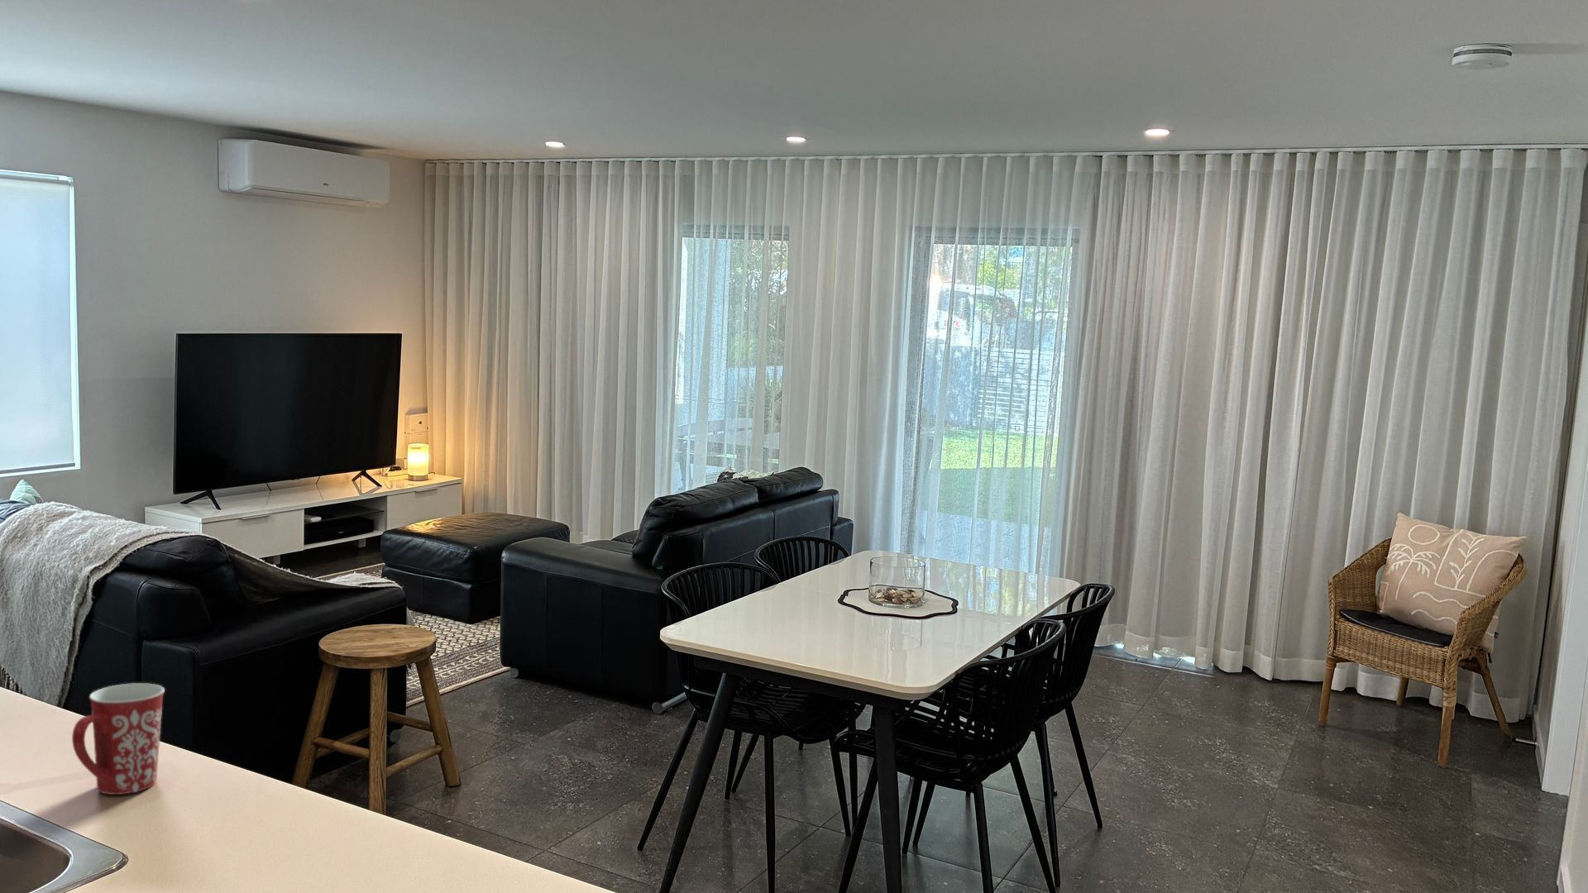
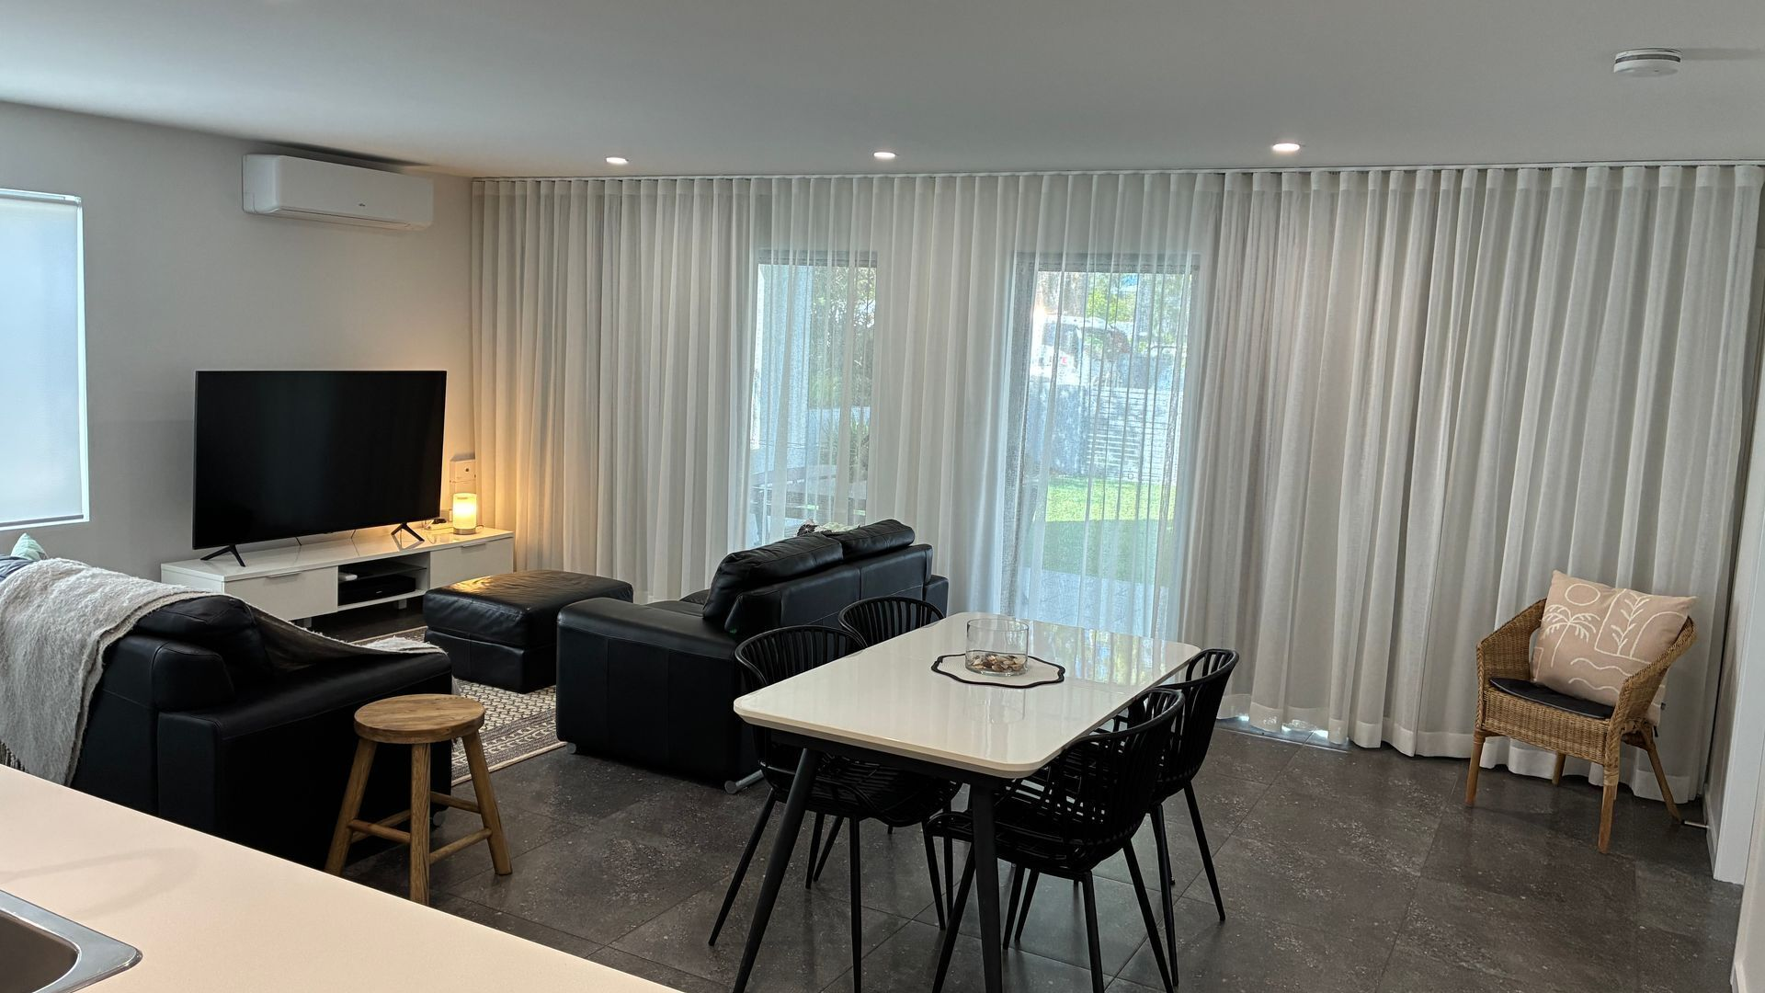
- mug (116, 743)
